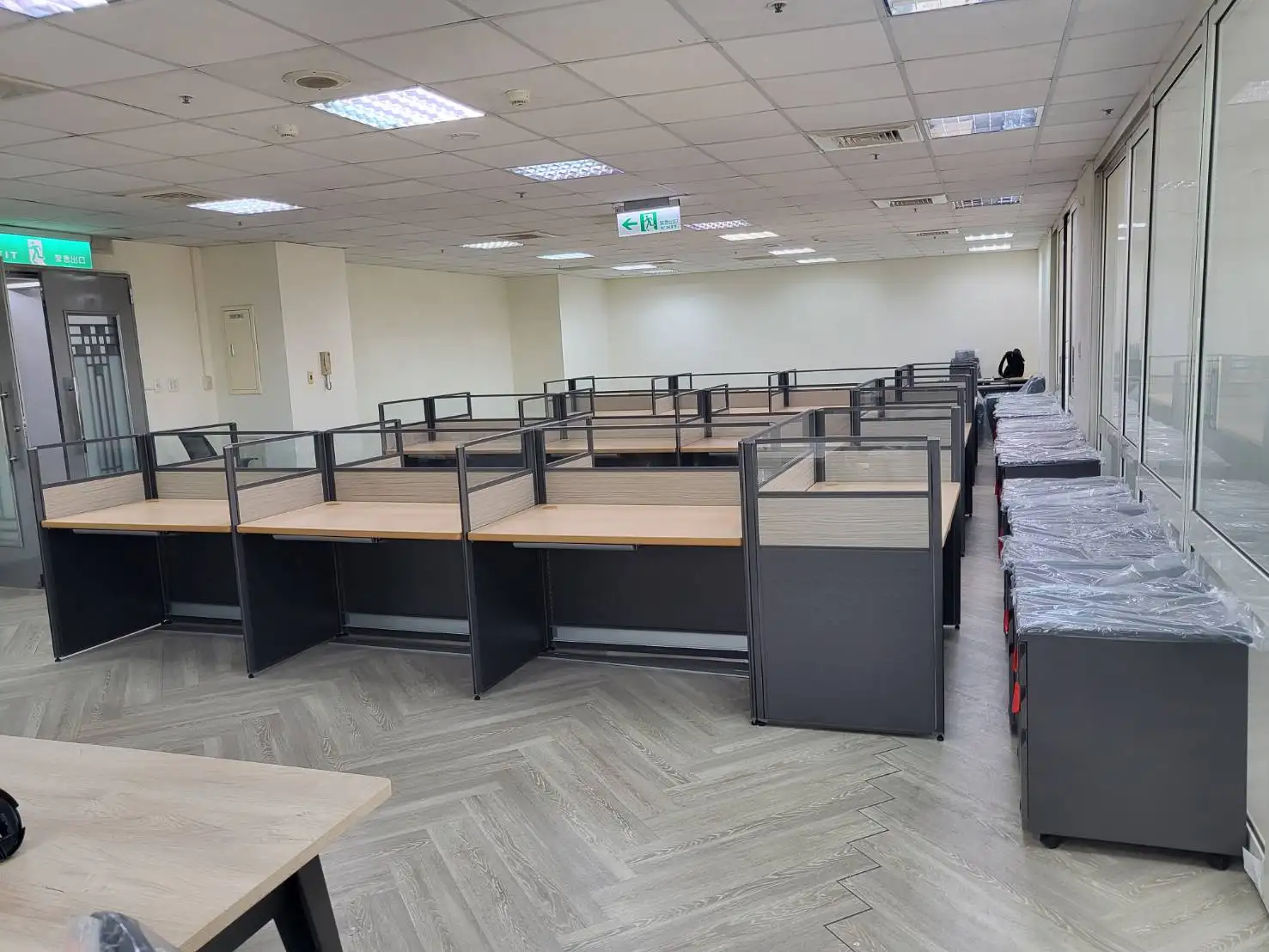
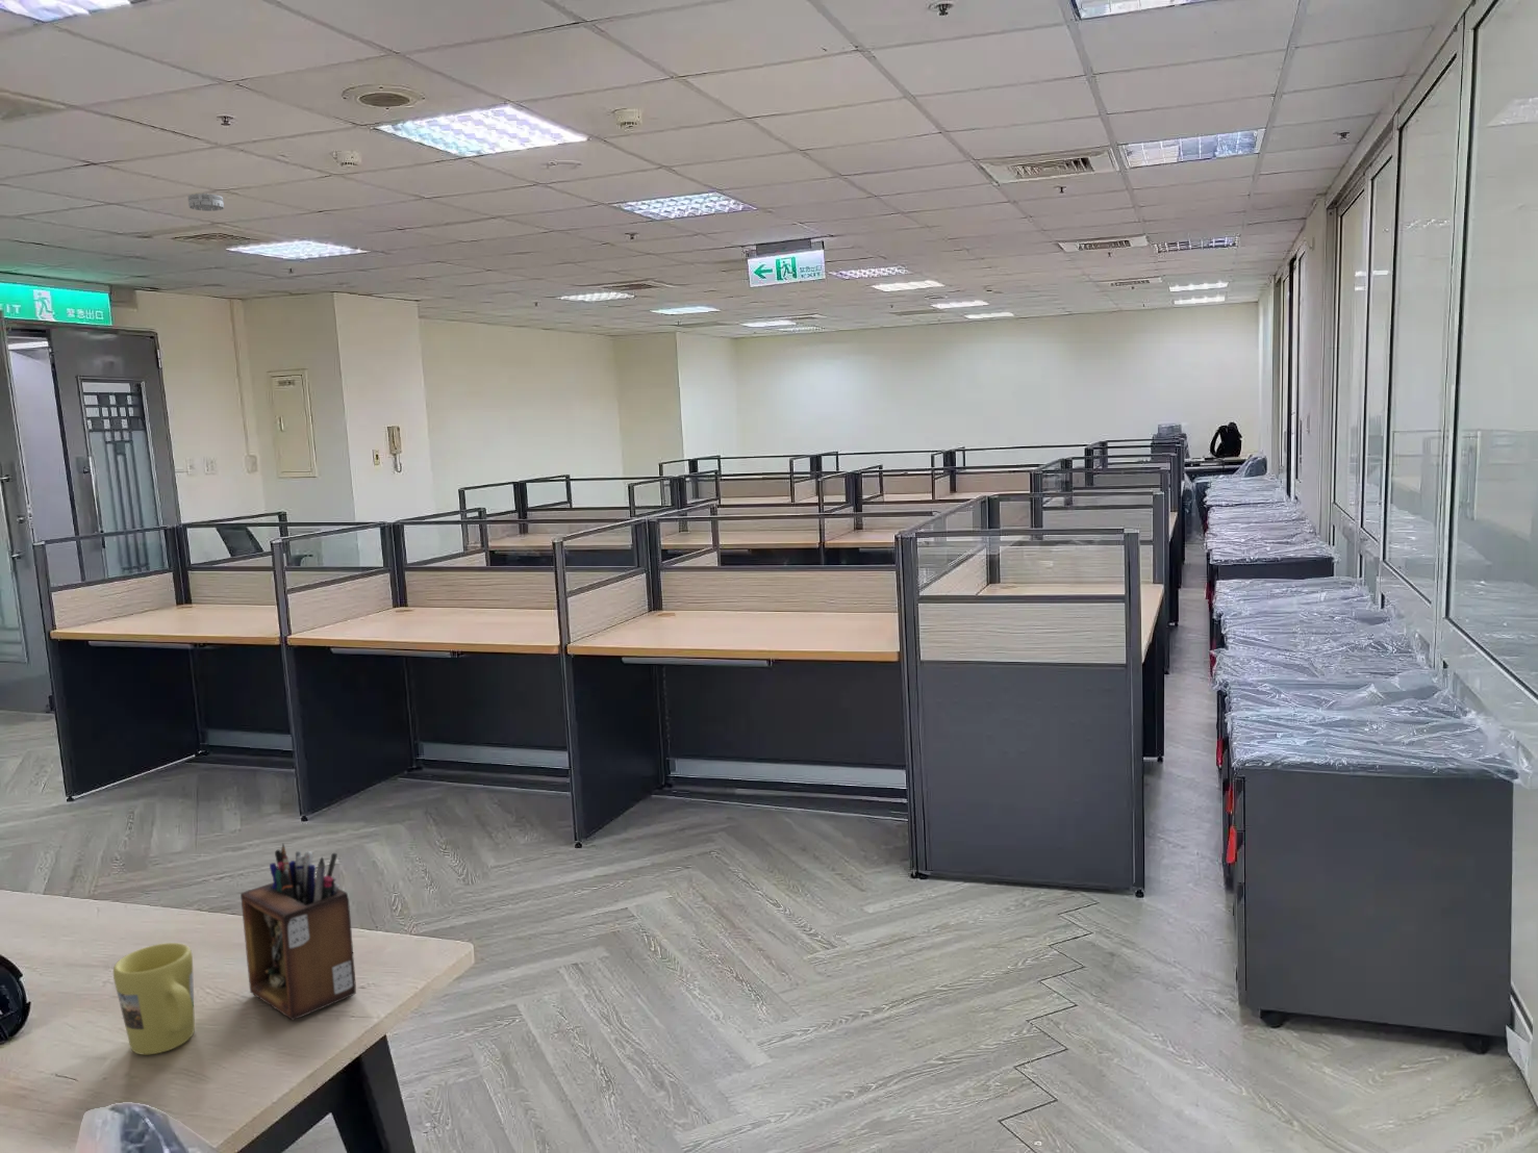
+ desk organizer (296, 924)
+ smoke detector (205, 201)
+ mug (165, 1004)
